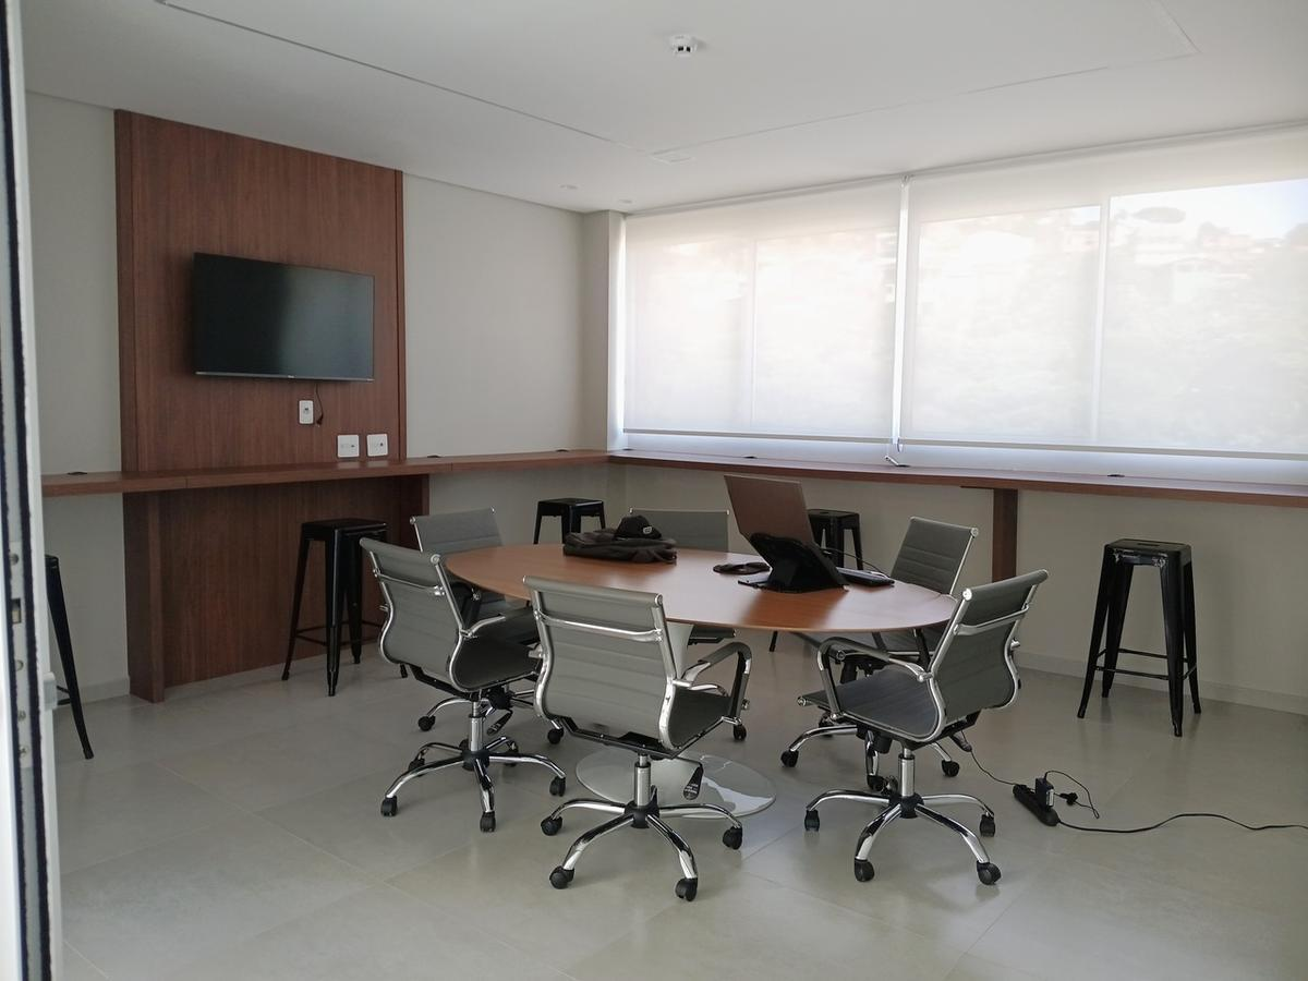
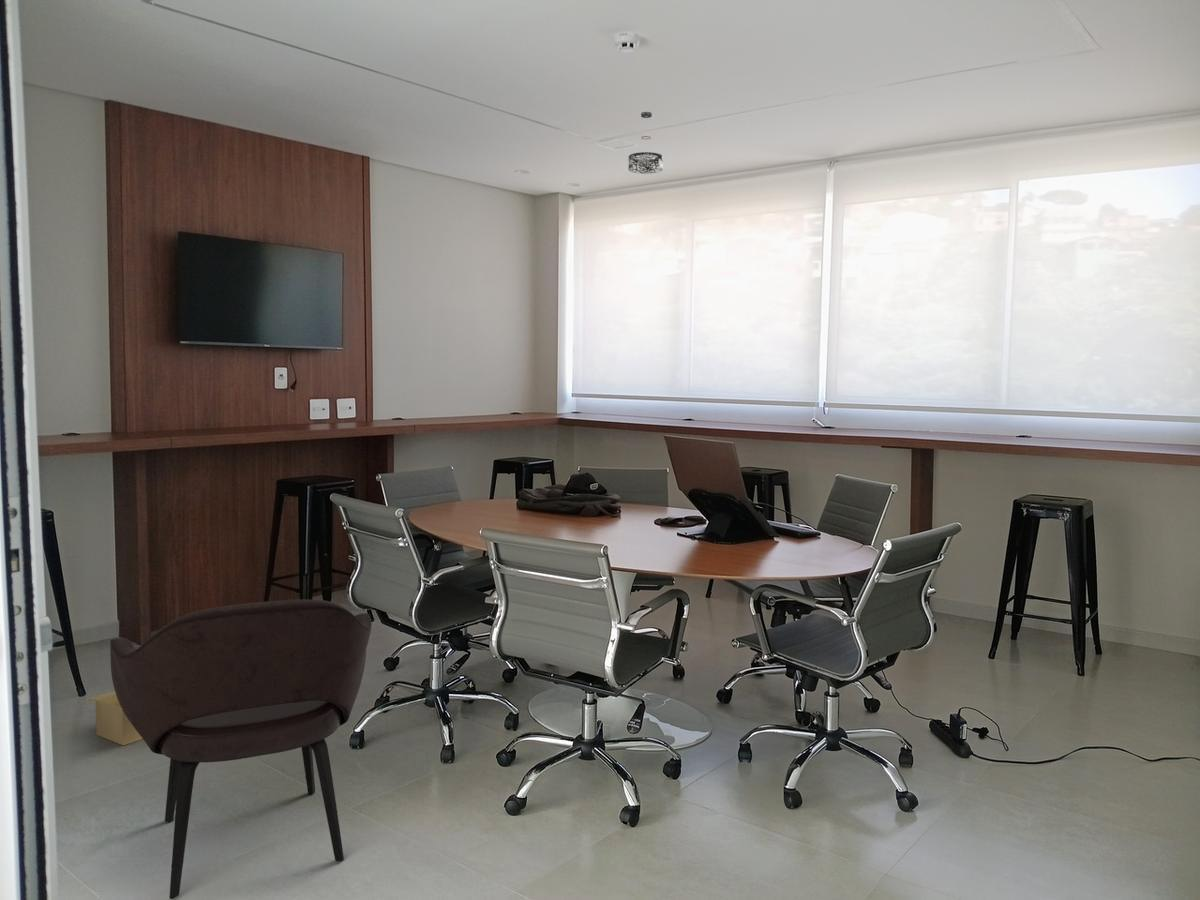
+ armchair (250, 716)
+ cardboard box (127, 718)
+ pendant light (643, 138)
